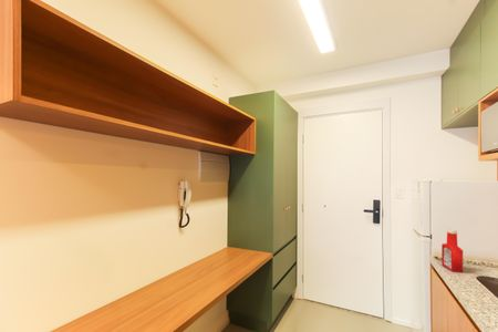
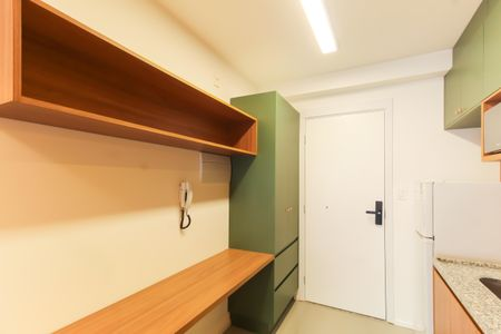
- soap bottle (452, 249)
